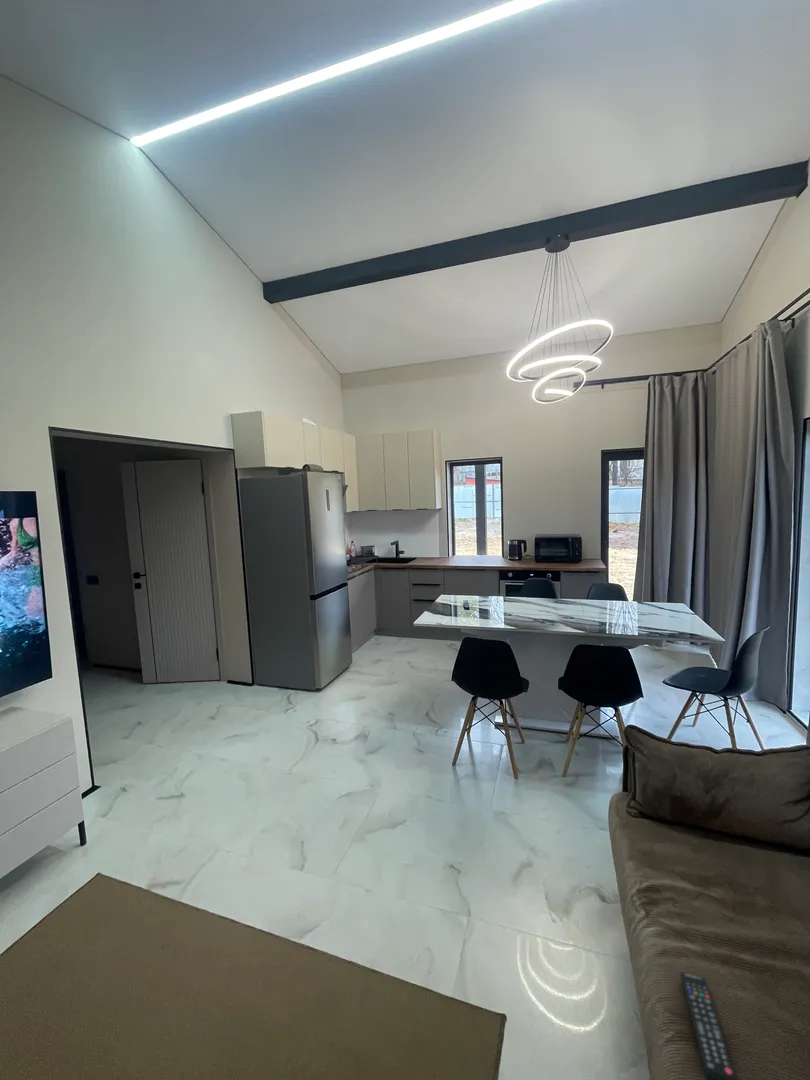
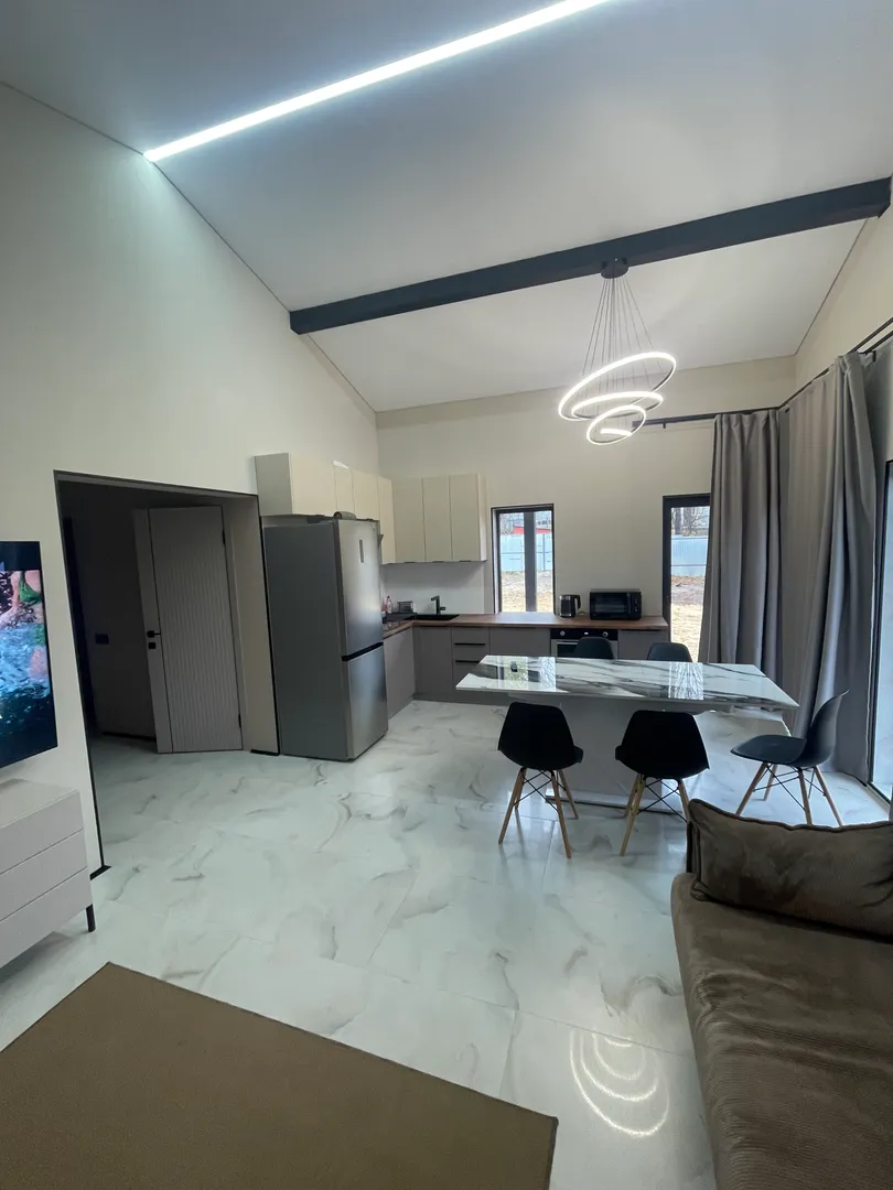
- remote control (705, 1024)
